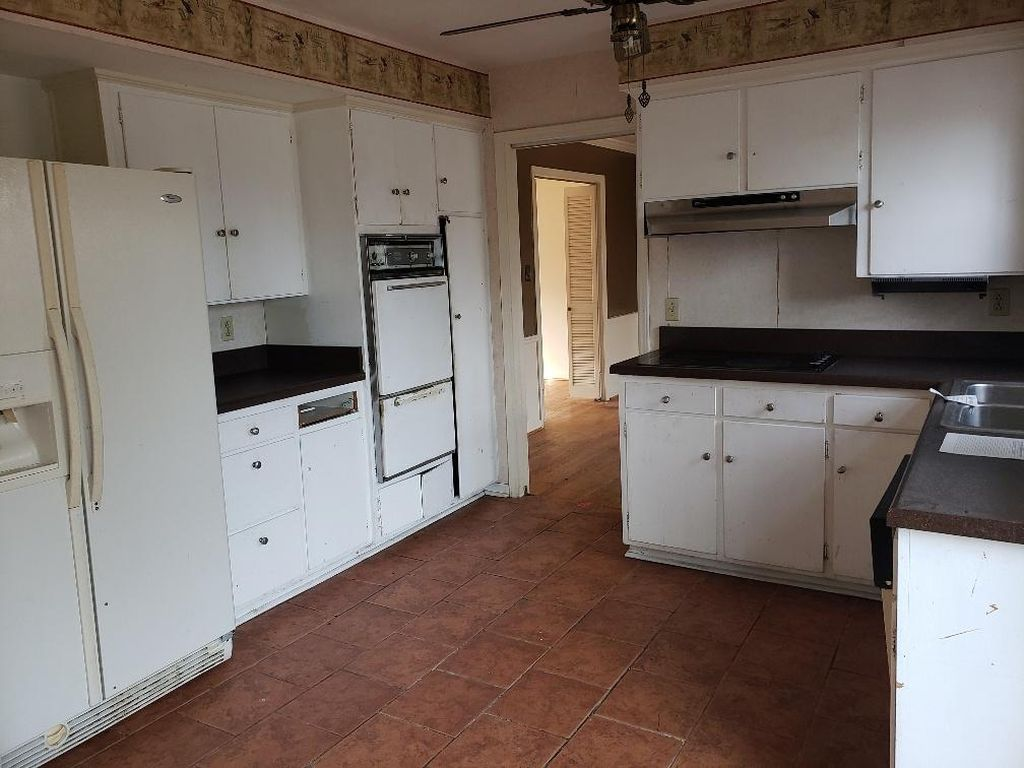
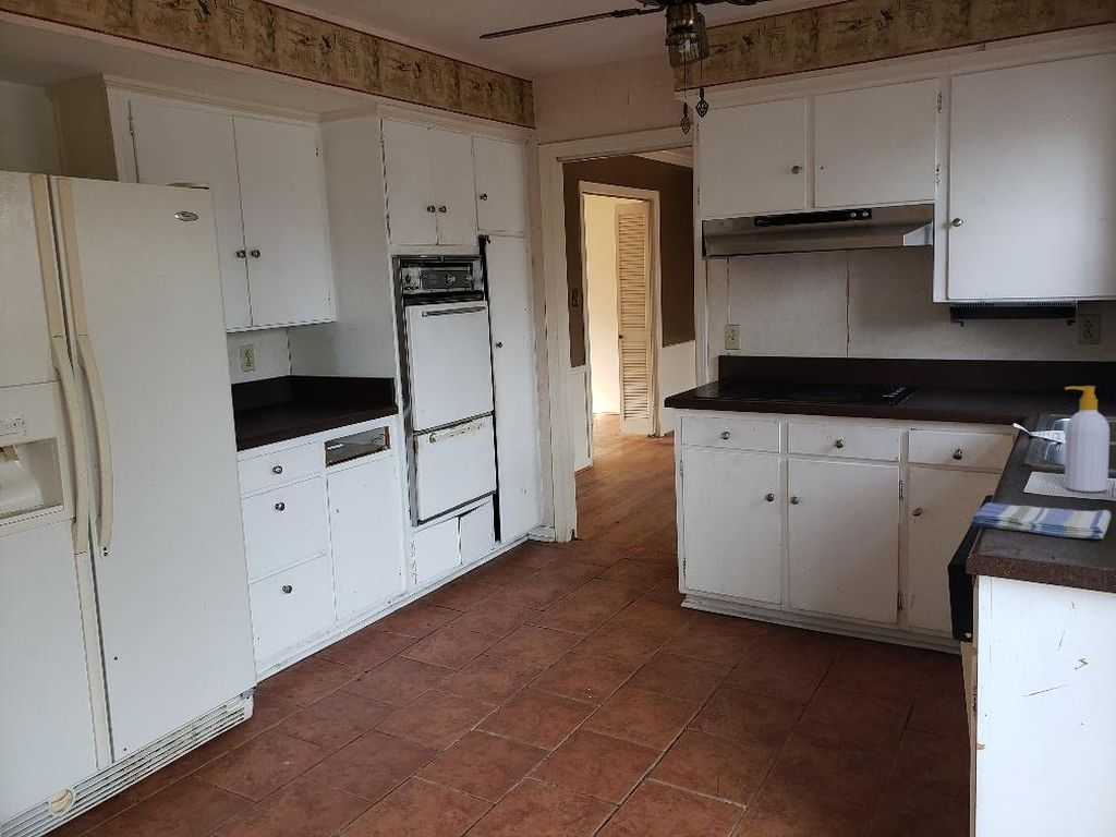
+ soap bottle (1085, 437)
+ dish towel (1041, 517)
